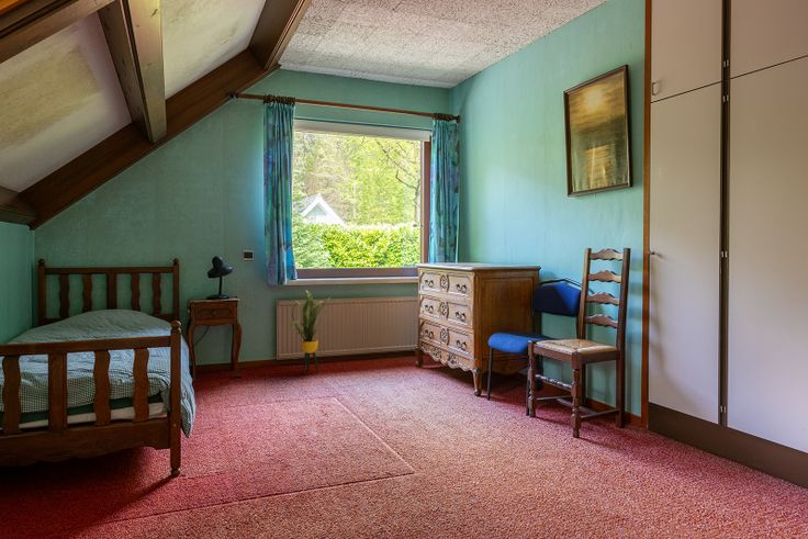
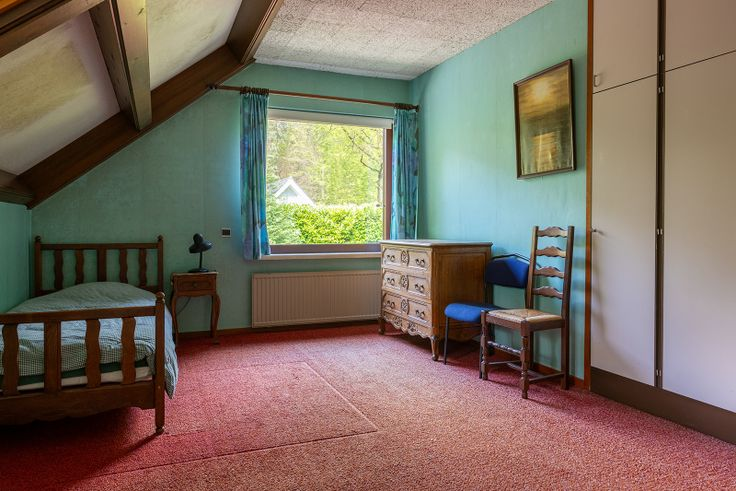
- house plant (312, 330)
